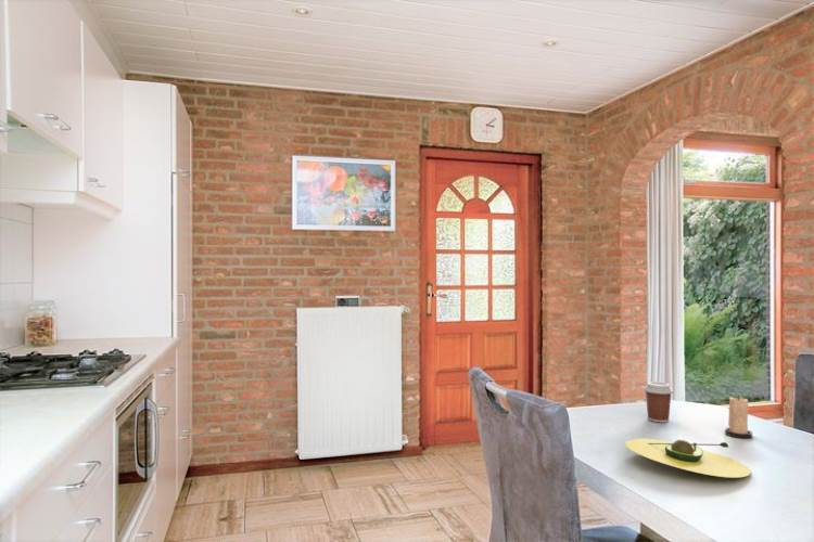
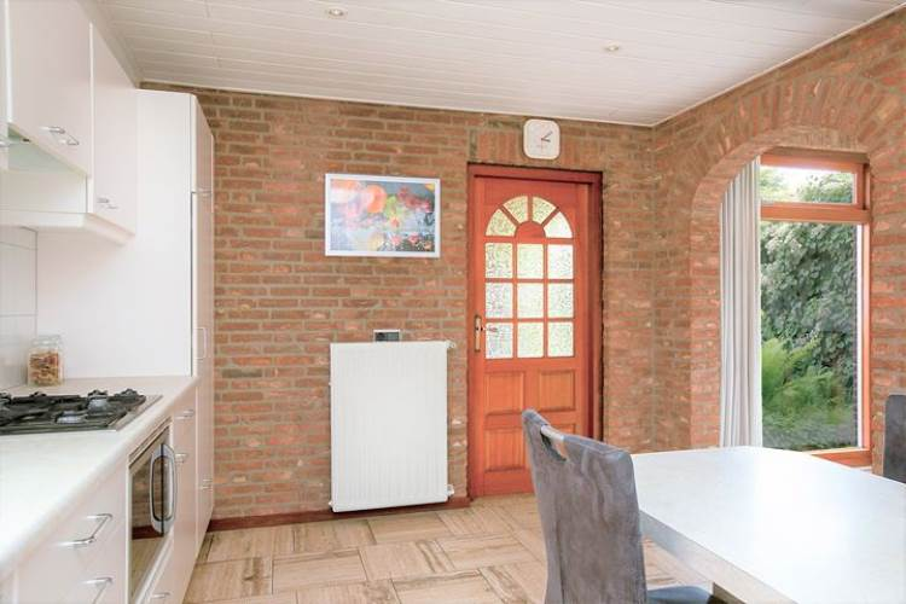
- coffee cup (658, 401)
- avocado (685, 448)
- candle (738, 414)
